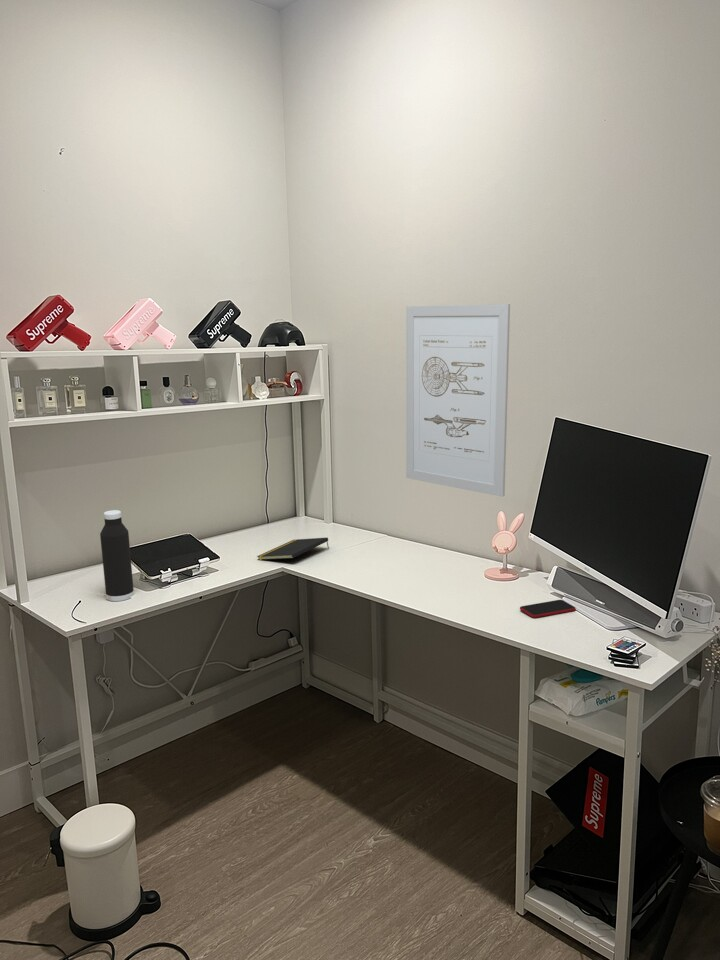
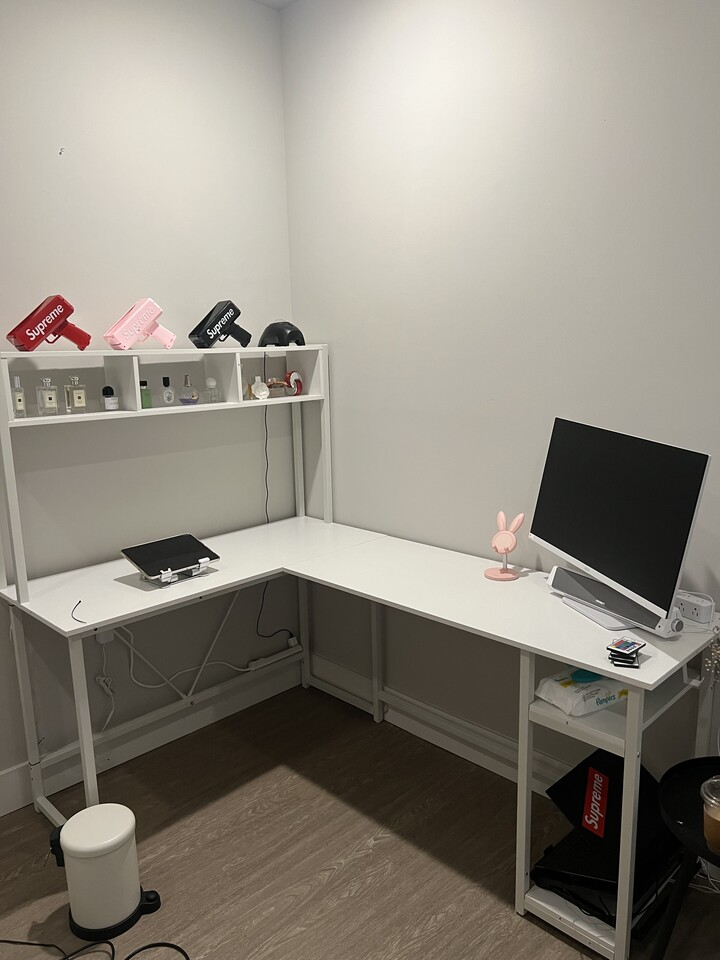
- wall art (453, 398)
- smartphone (547, 608)
- water bottle (116, 554)
- notepad (293, 548)
